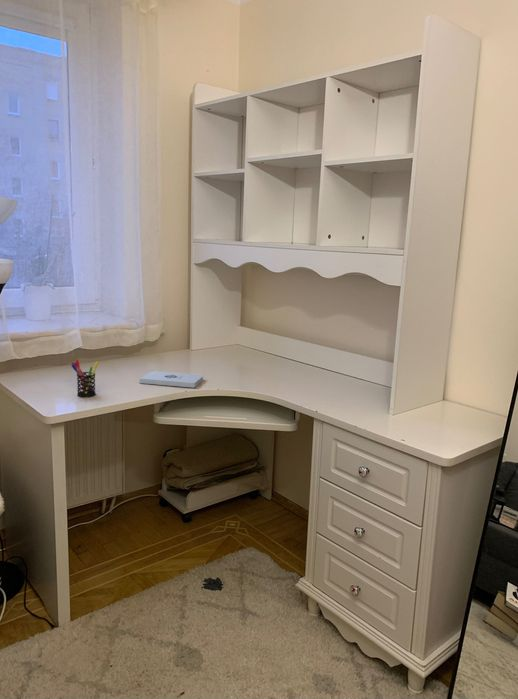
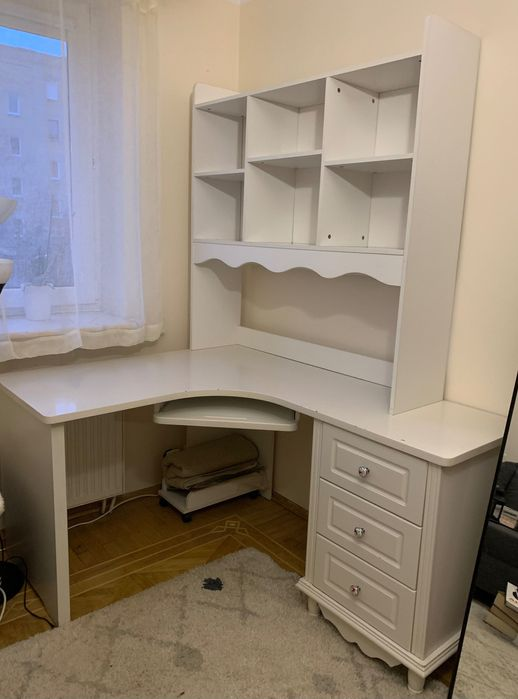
- pen holder (86, 377)
- notepad (172, 379)
